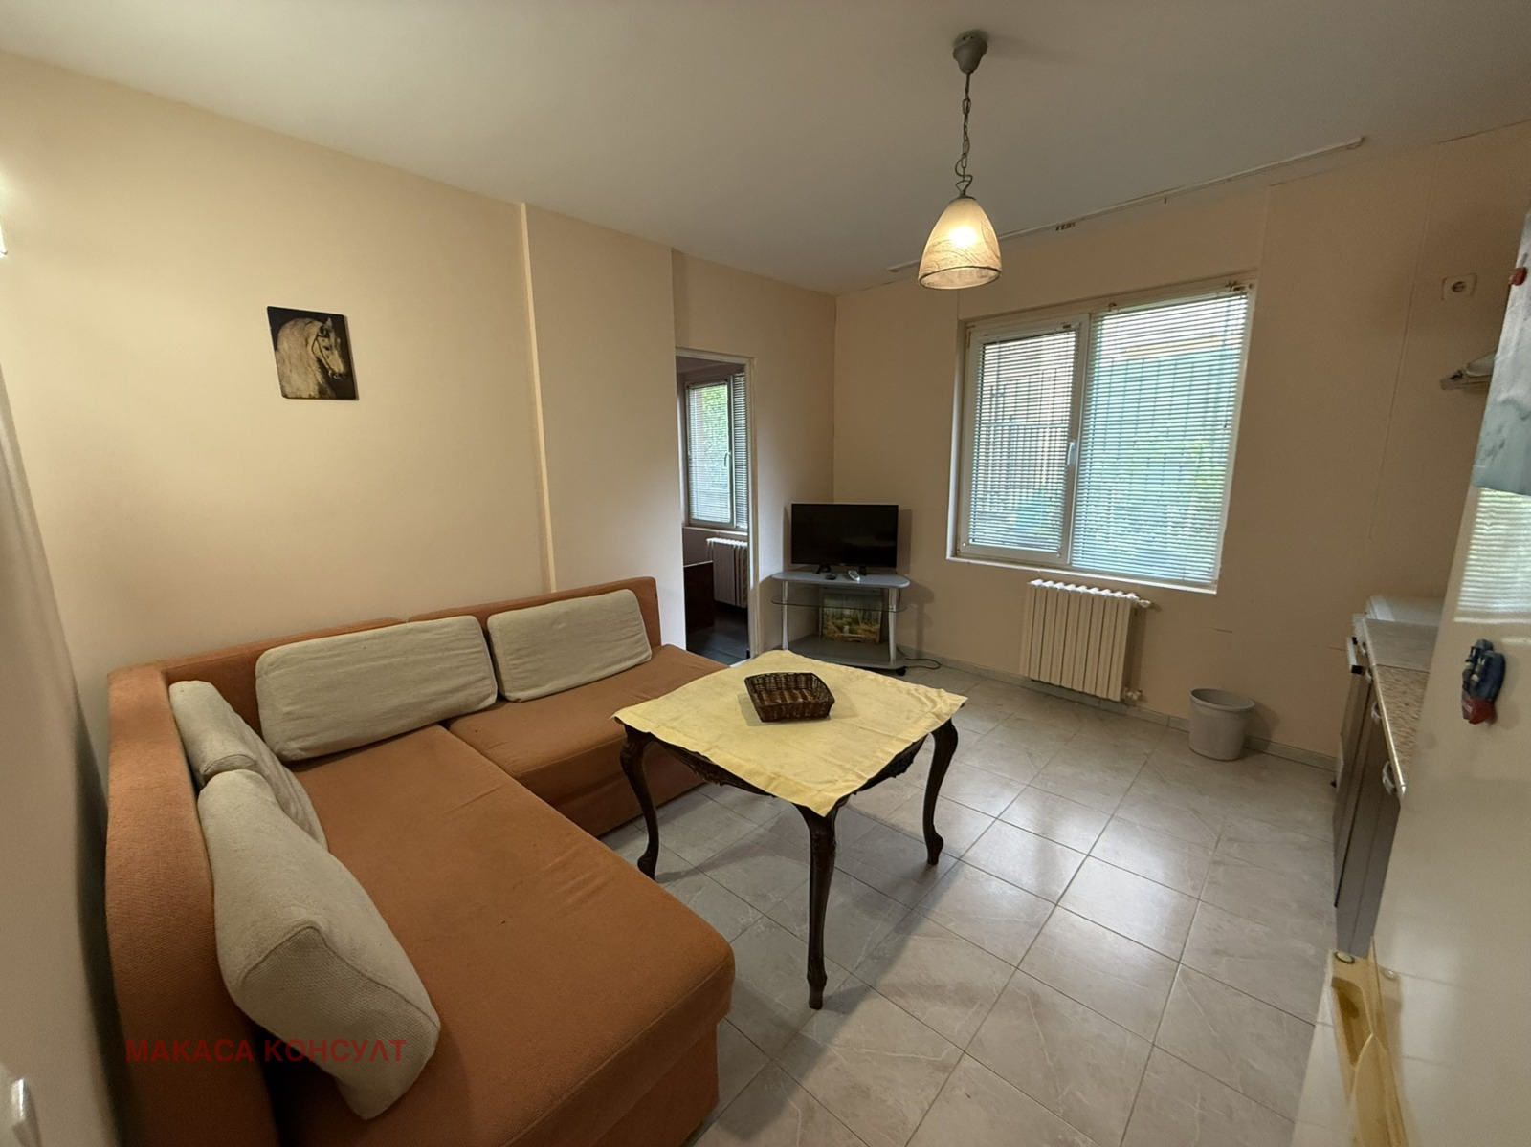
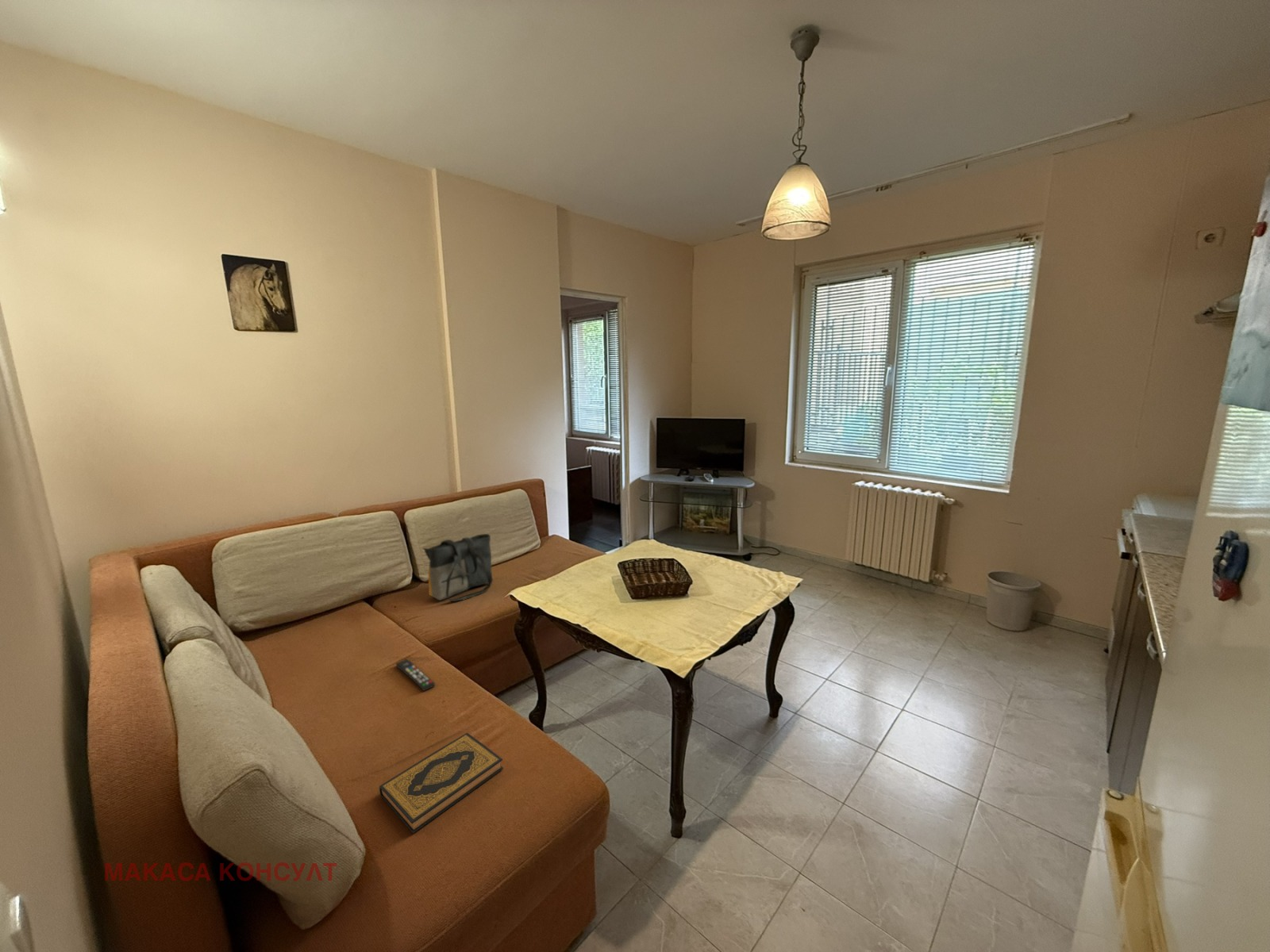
+ hardback book (443, 776)
+ remote control (414, 674)
+ tote bag (463, 566)
